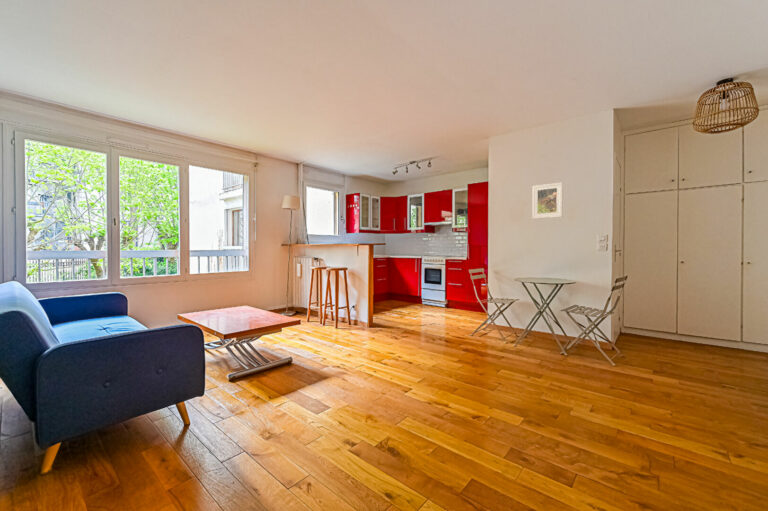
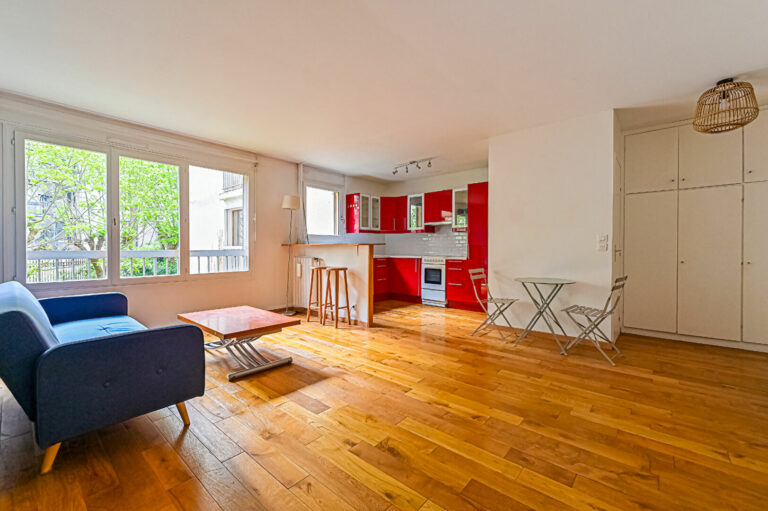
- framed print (547, 201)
